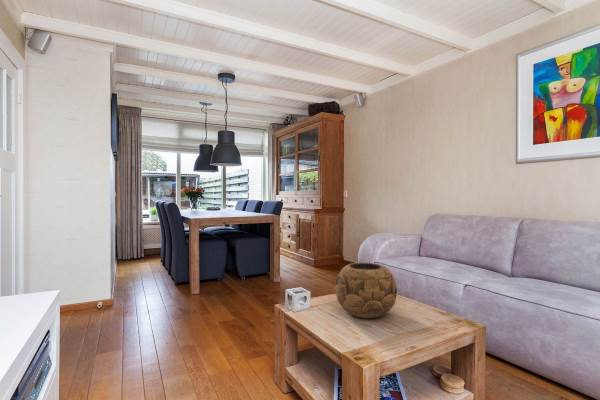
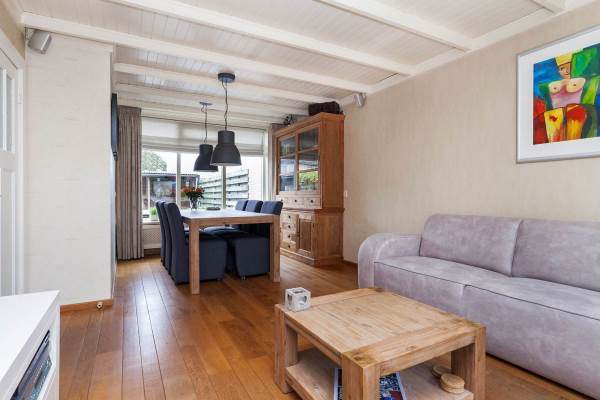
- decorative bowl (365, 289)
